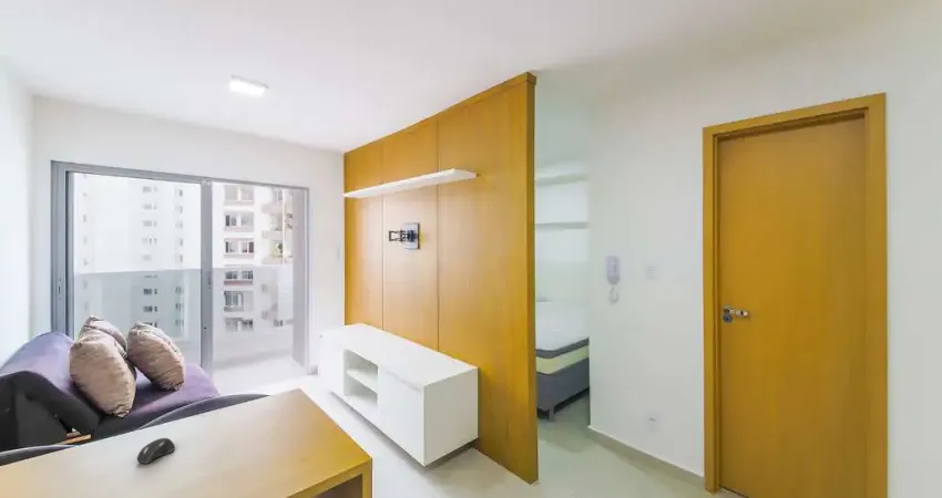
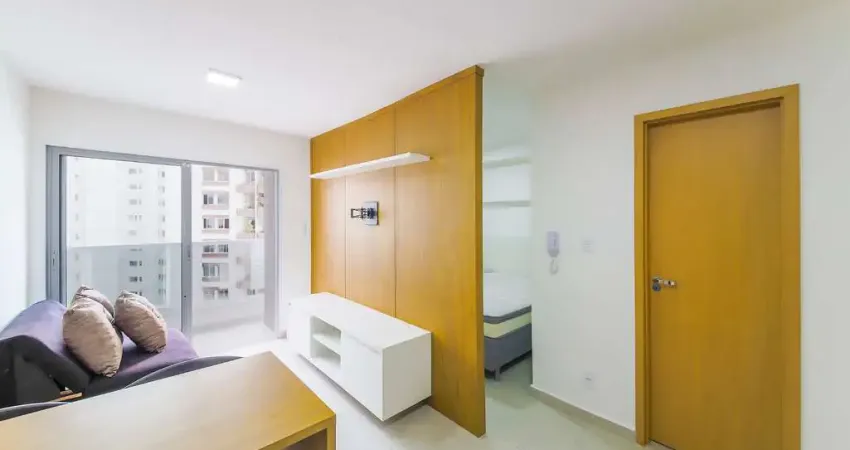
- computer mouse (157, 447)
